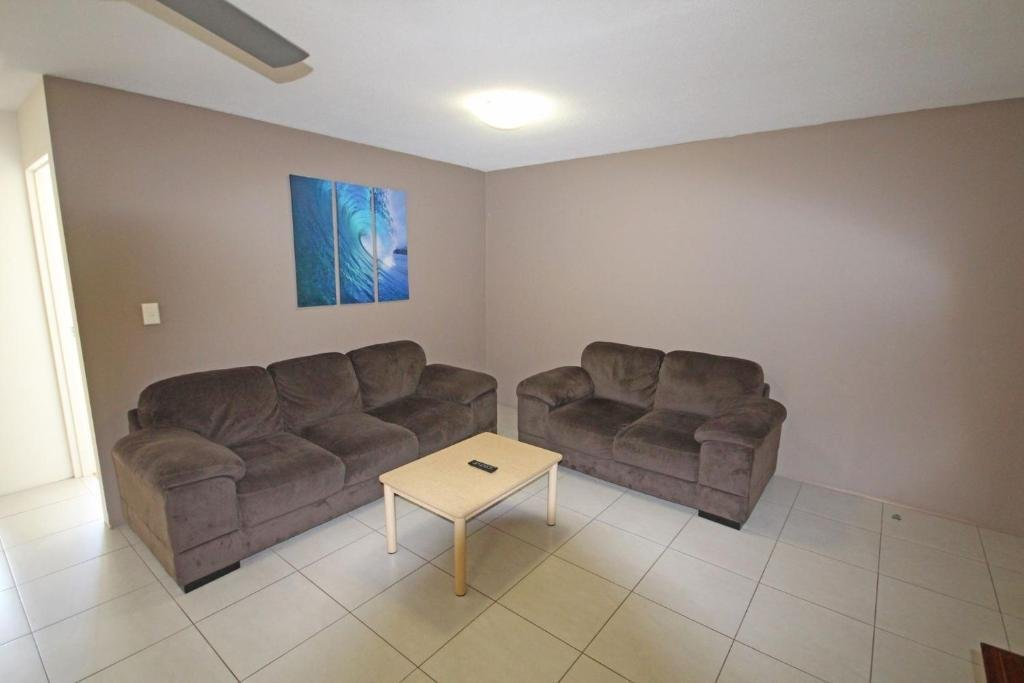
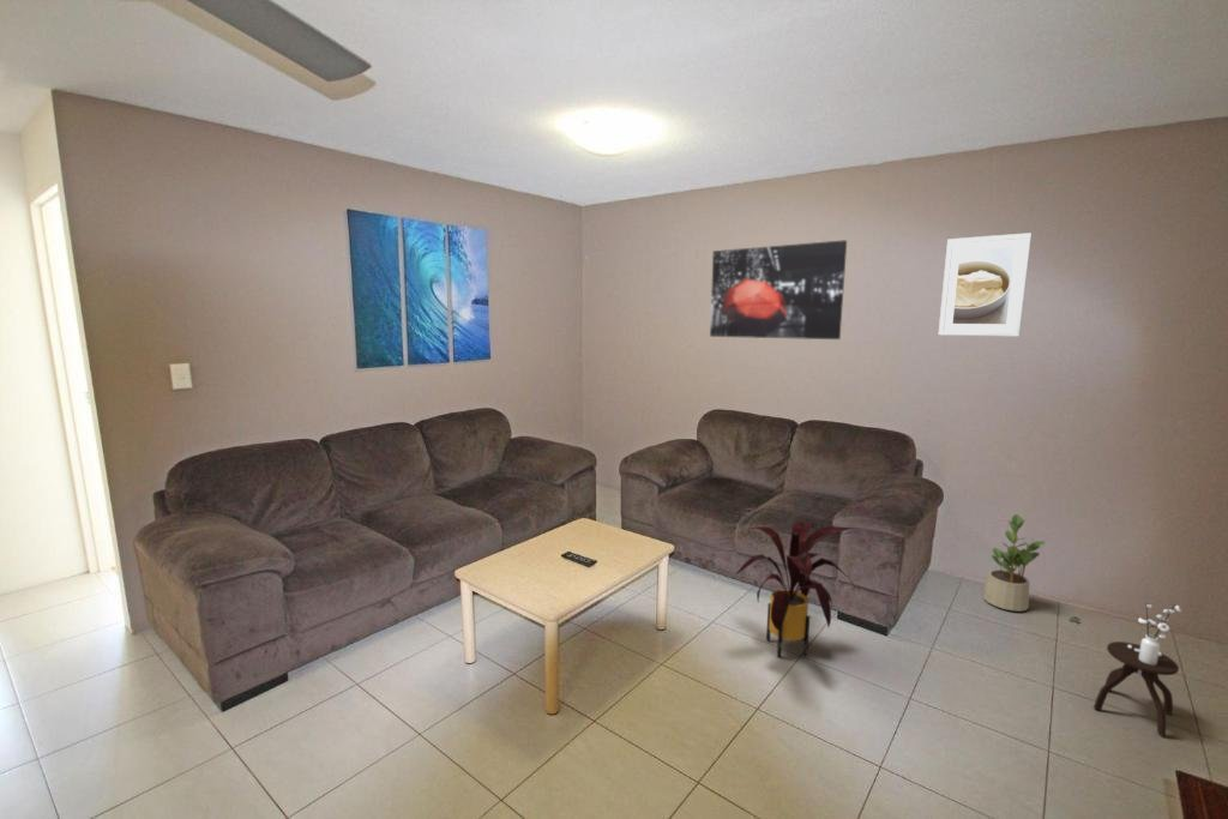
+ side table (1142, 652)
+ potted plant (1015, 558)
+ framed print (982, 287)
+ house plant (790, 585)
+ wall art (772, 293)
